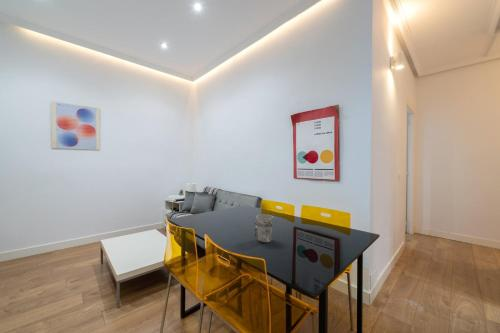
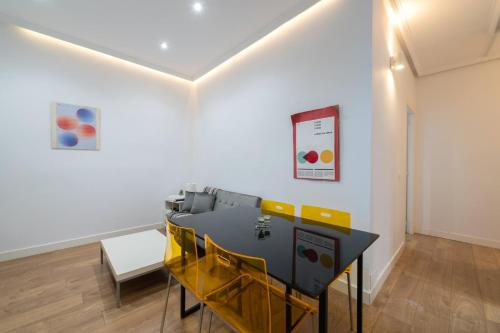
- cup (264, 228)
